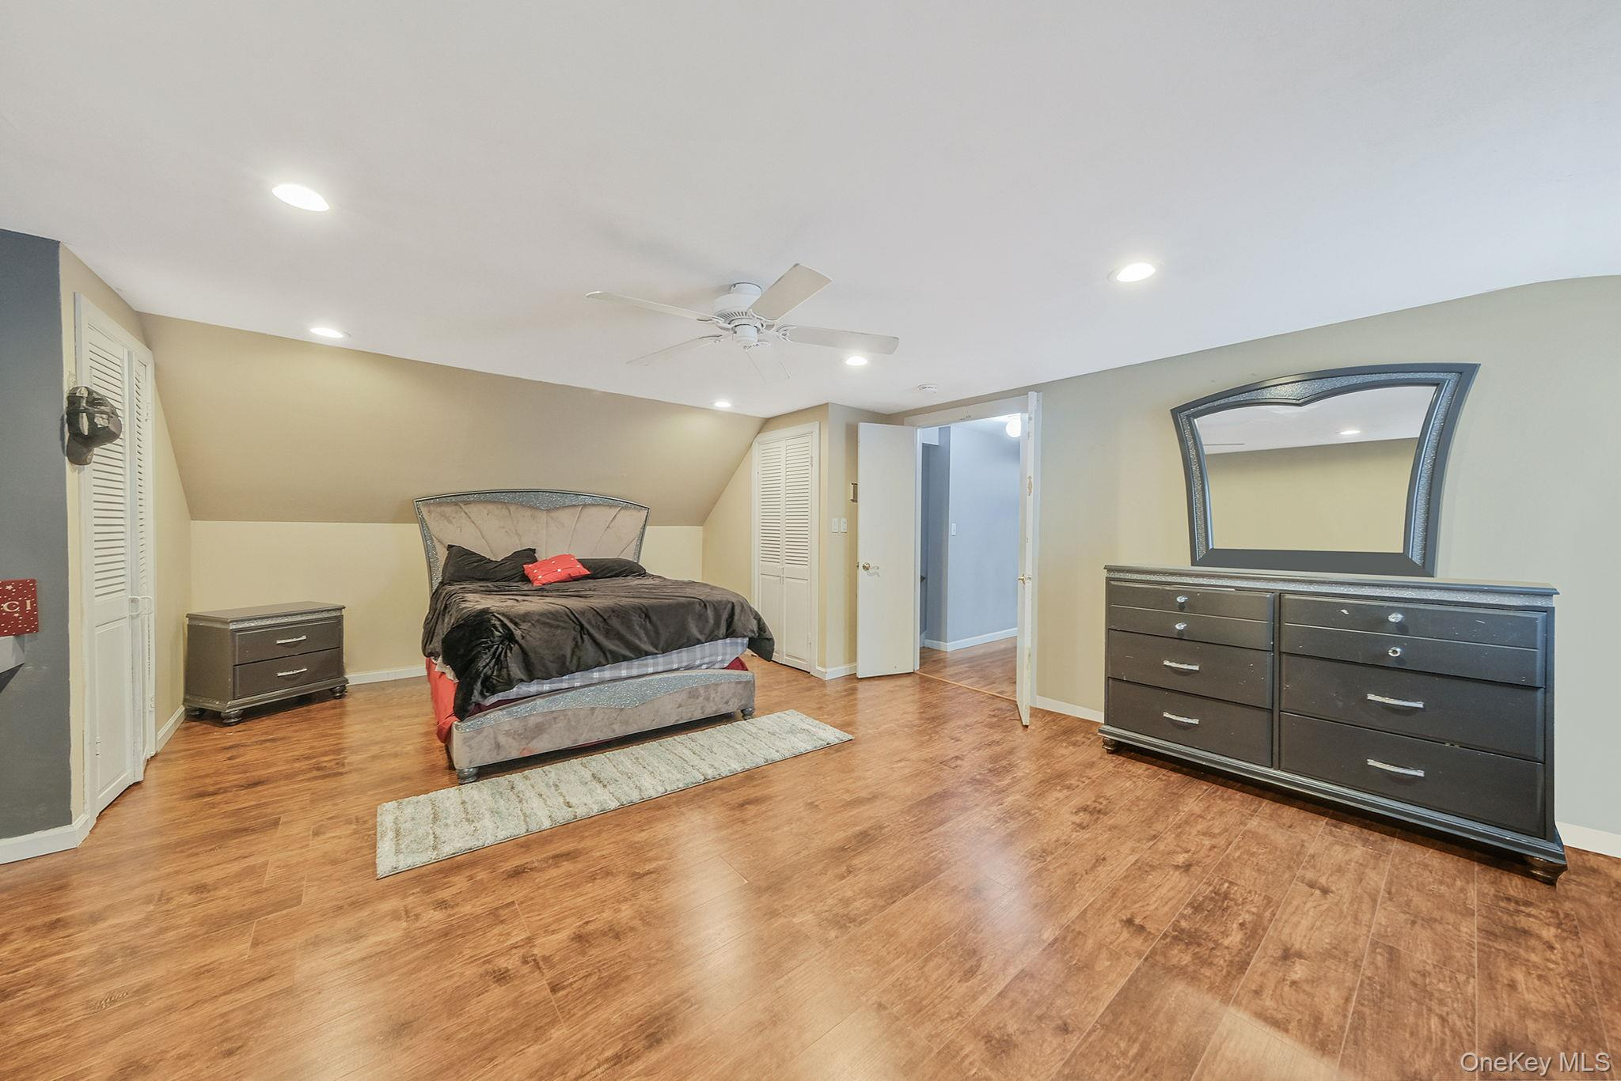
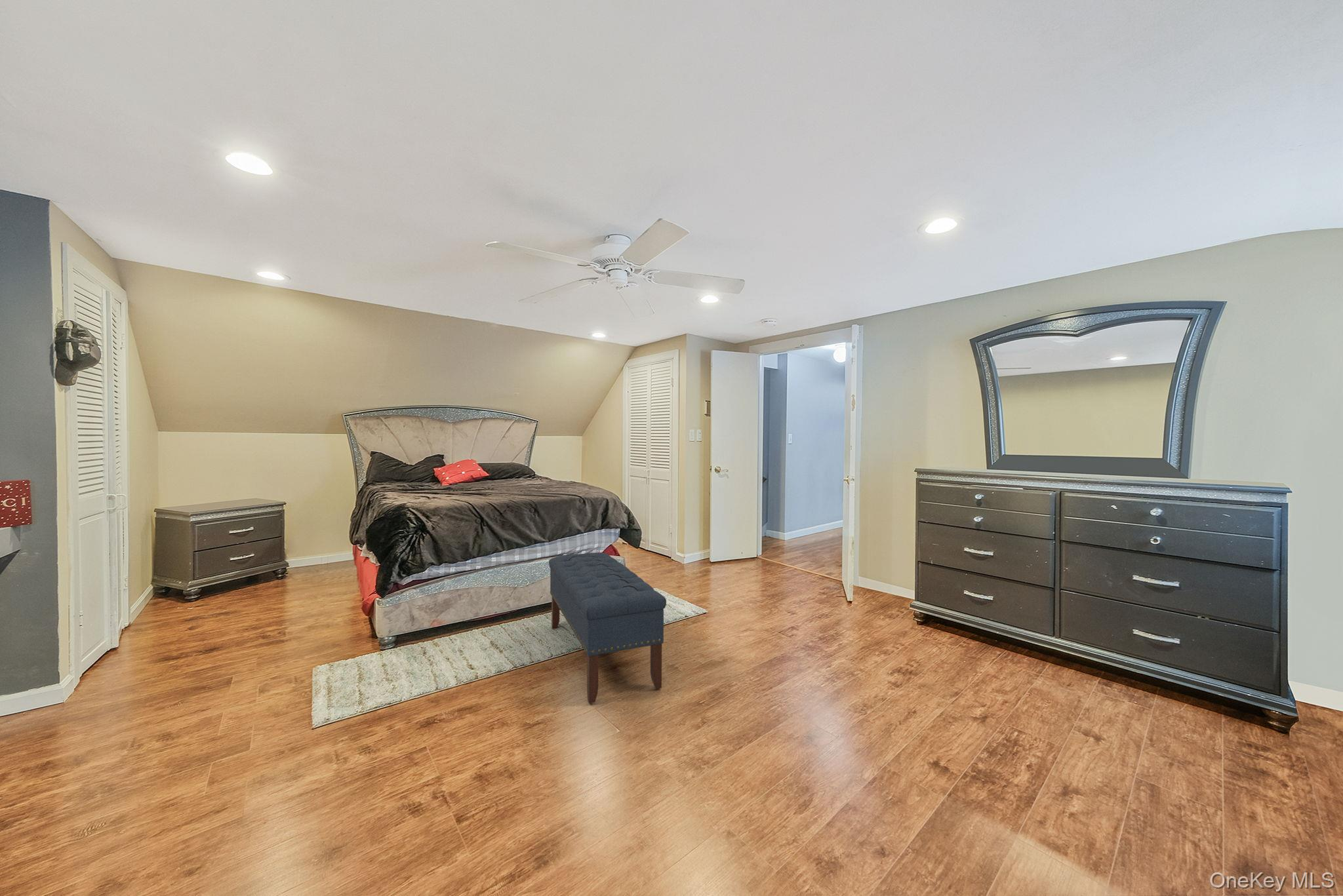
+ bench (599, 612)
